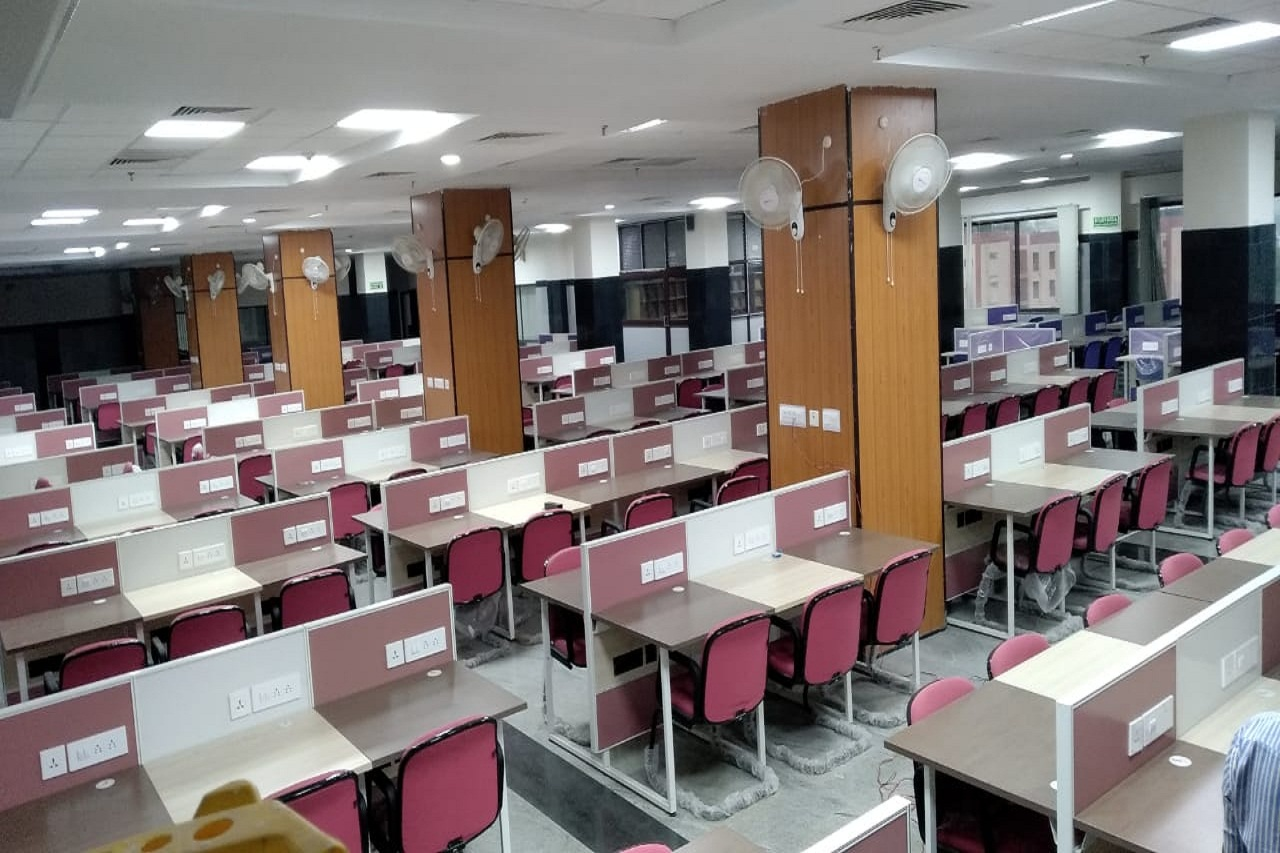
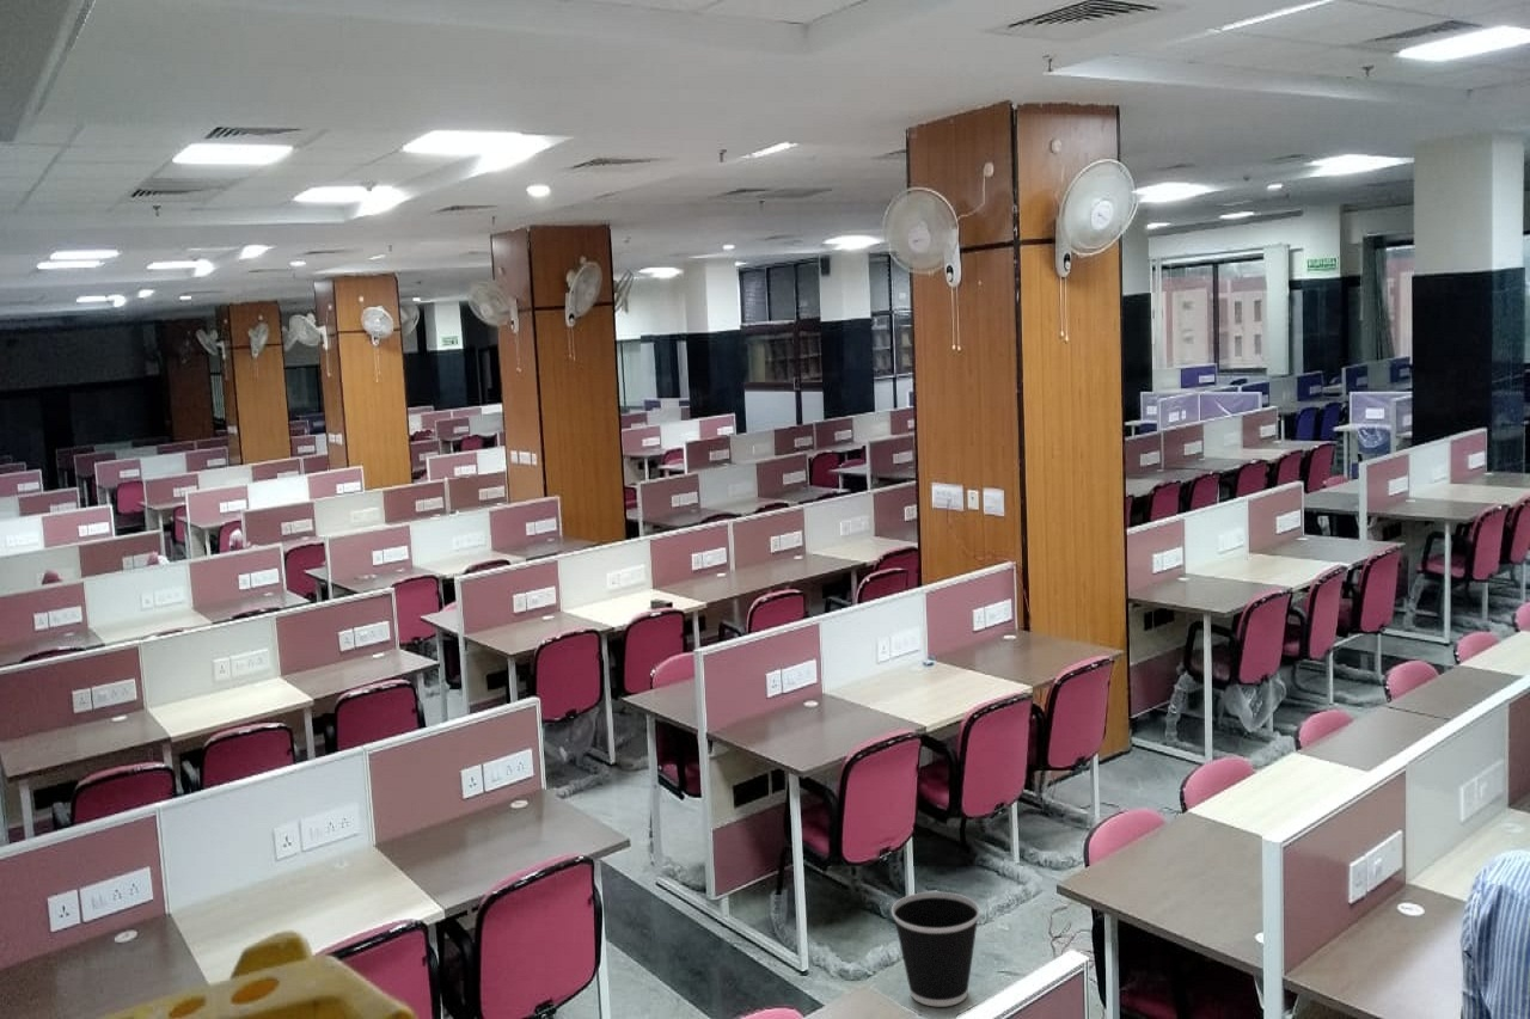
+ wastebasket (937, 951)
